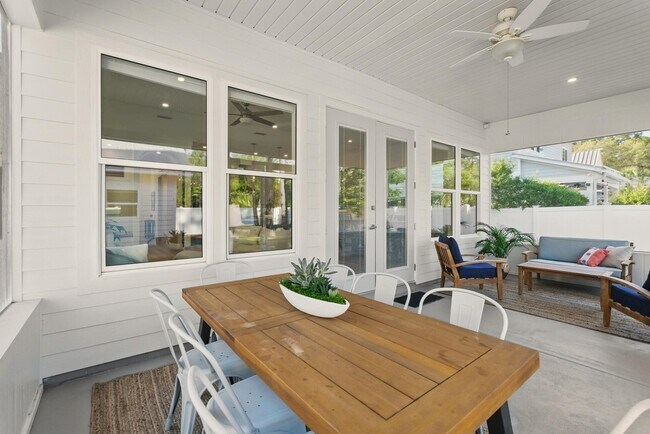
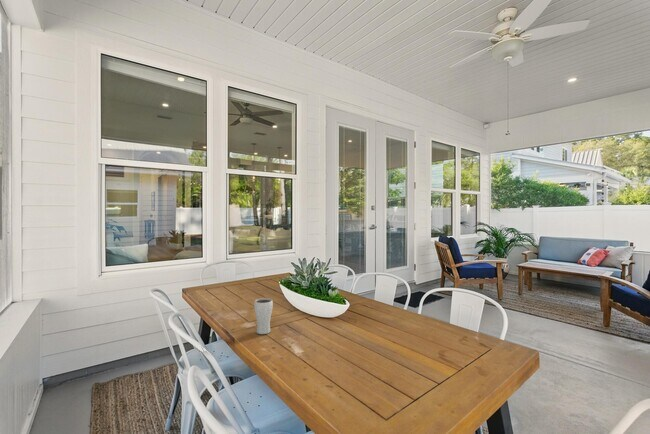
+ drinking glass (263, 316)
